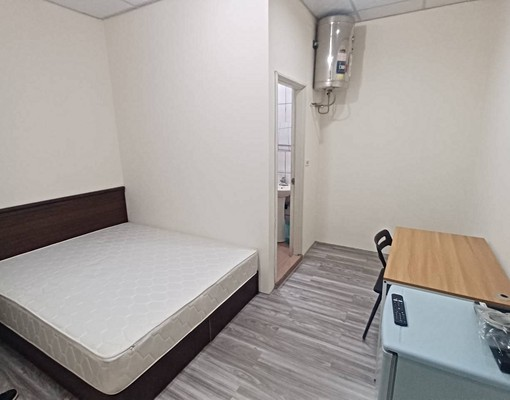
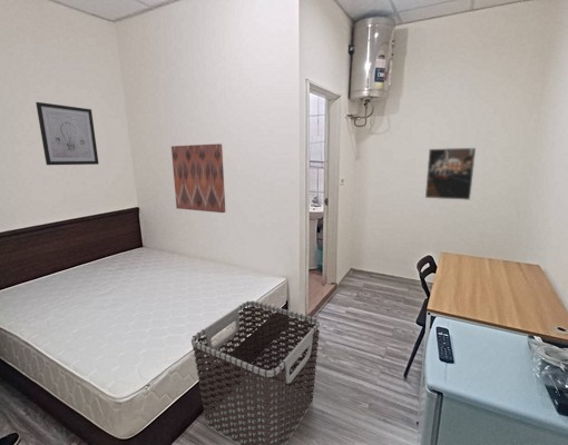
+ clothes hamper (259, 370)
+ wall art (69, 136)
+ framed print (449, 174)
+ wall art (197, 178)
